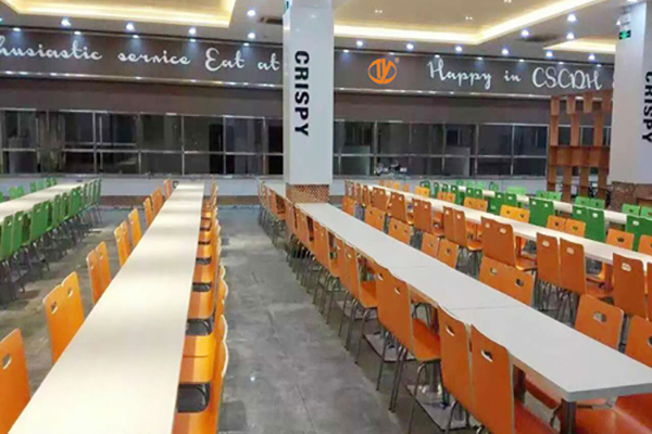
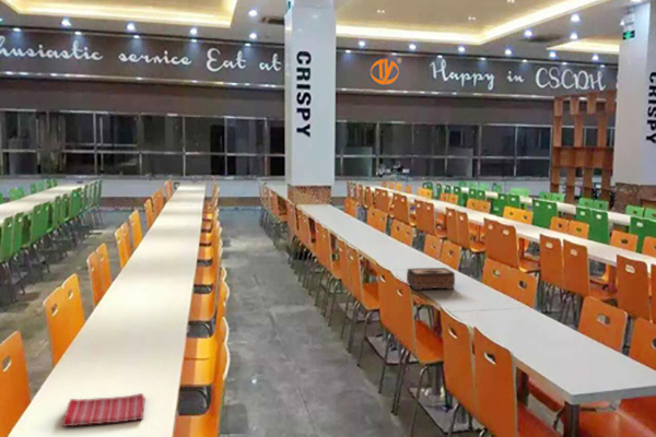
+ dish towel (105, 409)
+ tissue box (430, 277)
